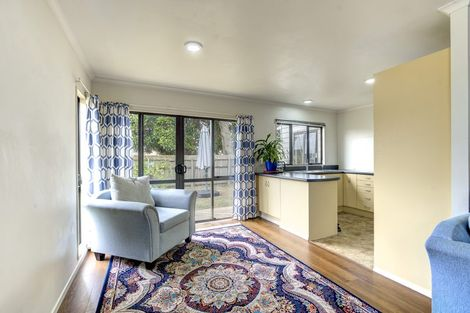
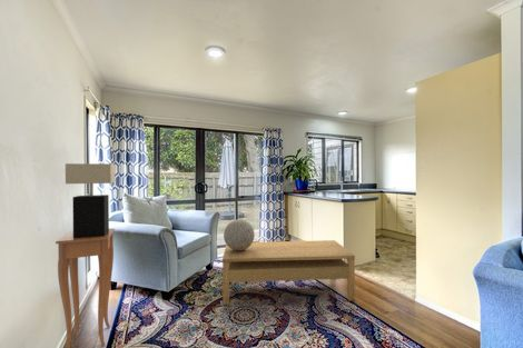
+ decorative sphere (238, 235)
+ table lamp (91, 199)
+ coffee table (285, 269)
+ side table (78, 286)
